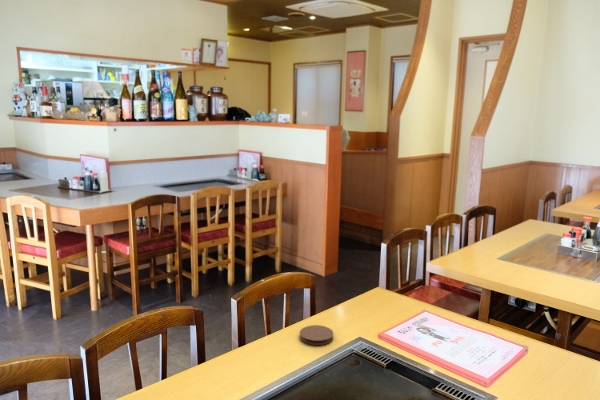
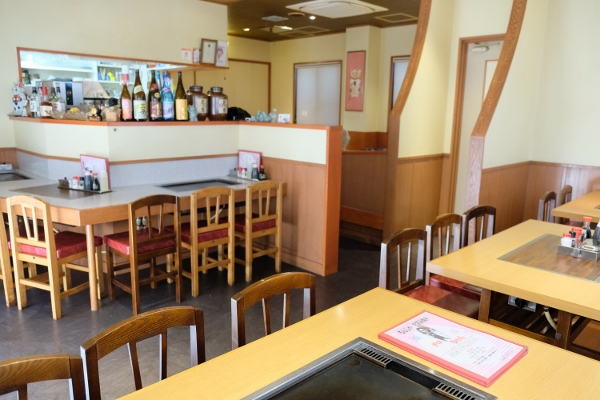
- coaster (316, 334)
